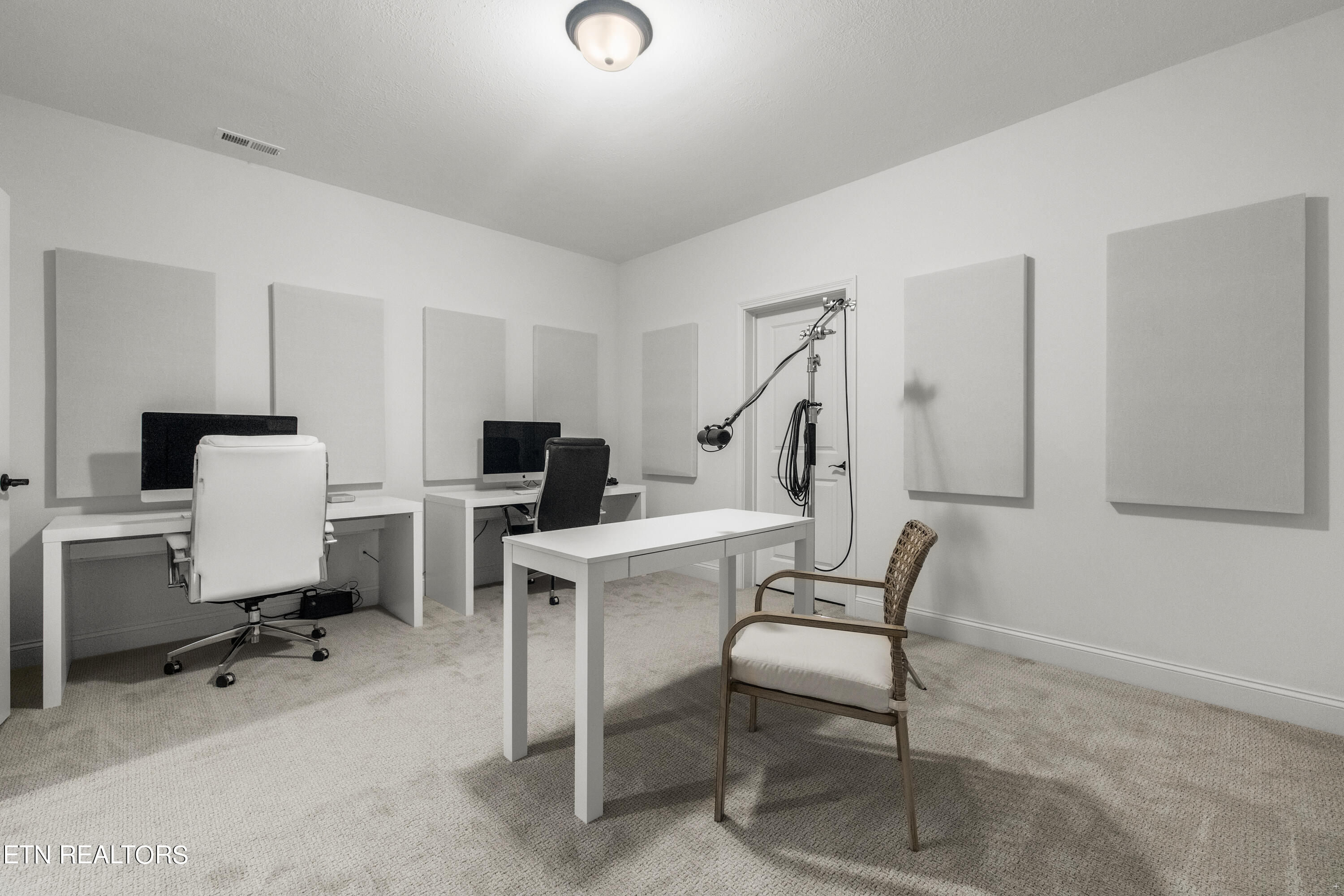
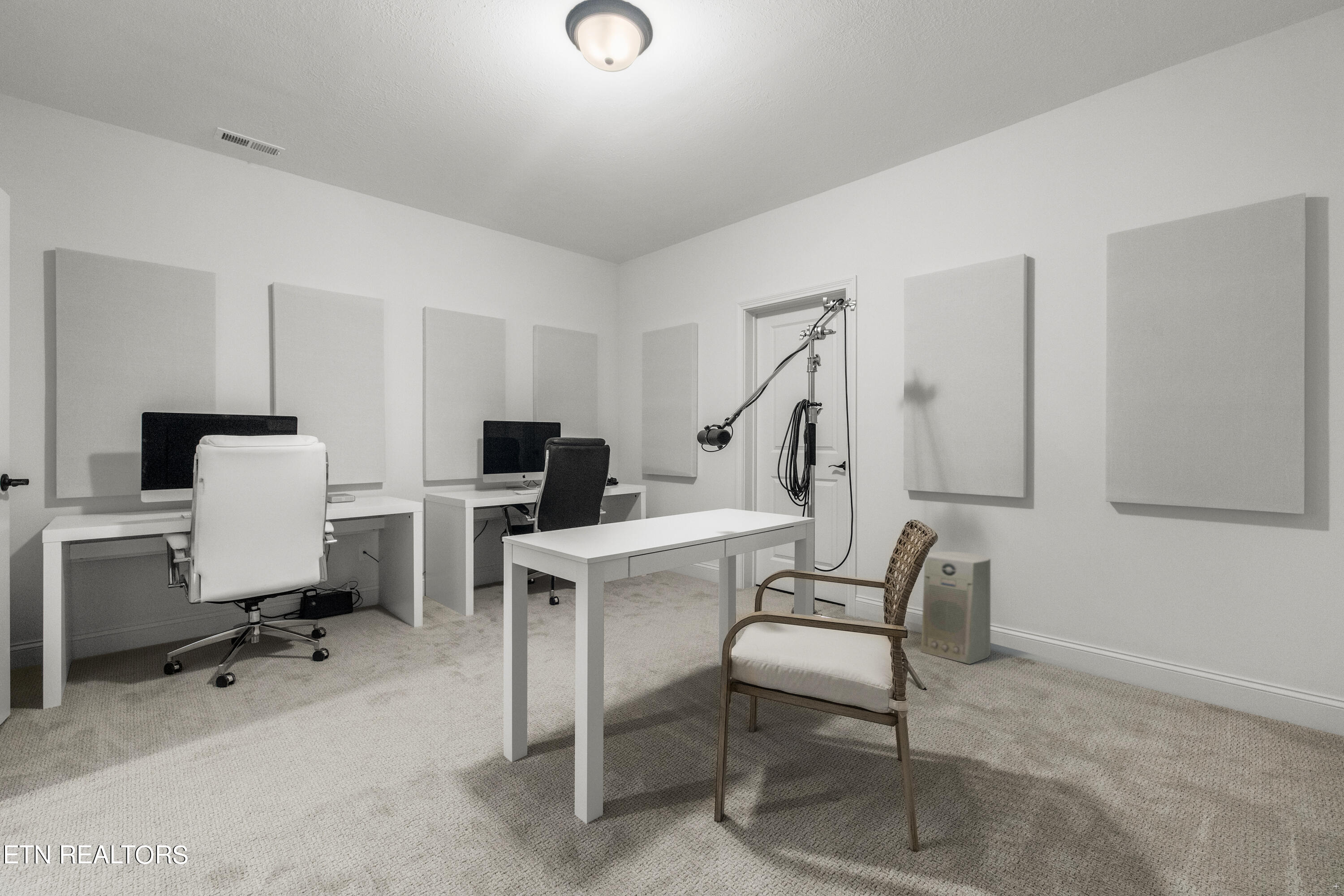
+ fan (958, 603)
